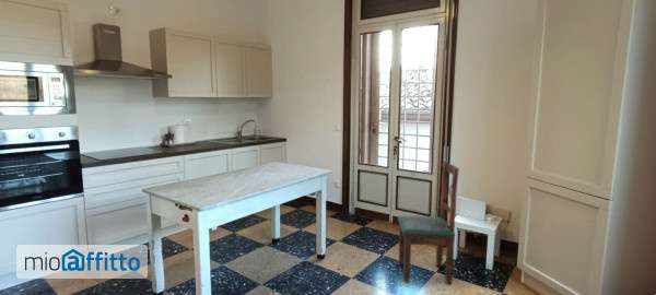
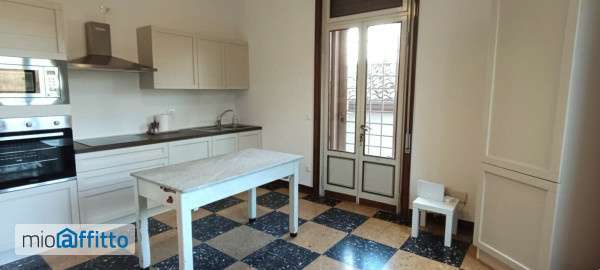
- dining chair (425, 220)
